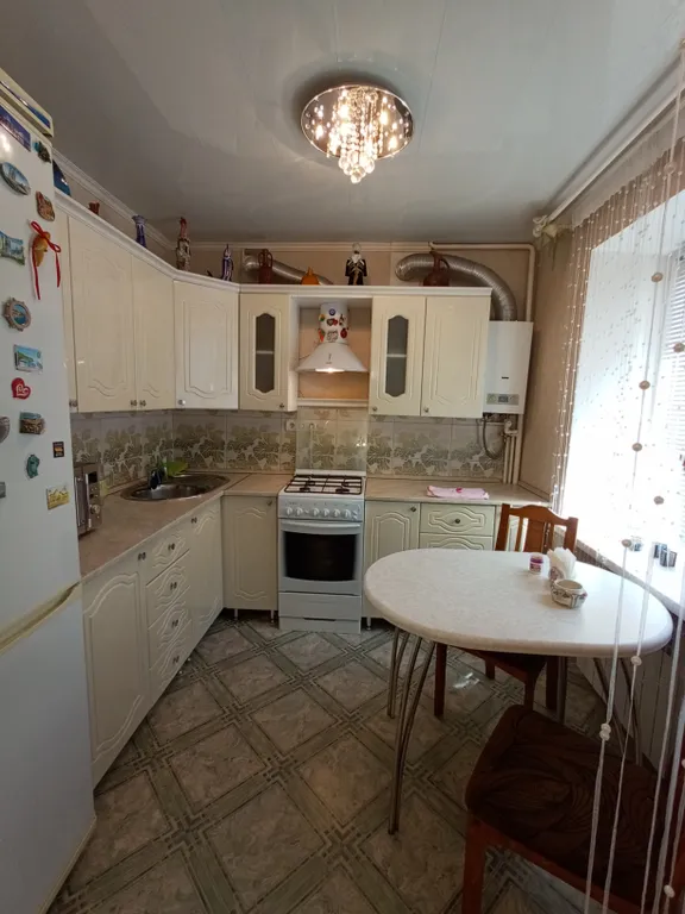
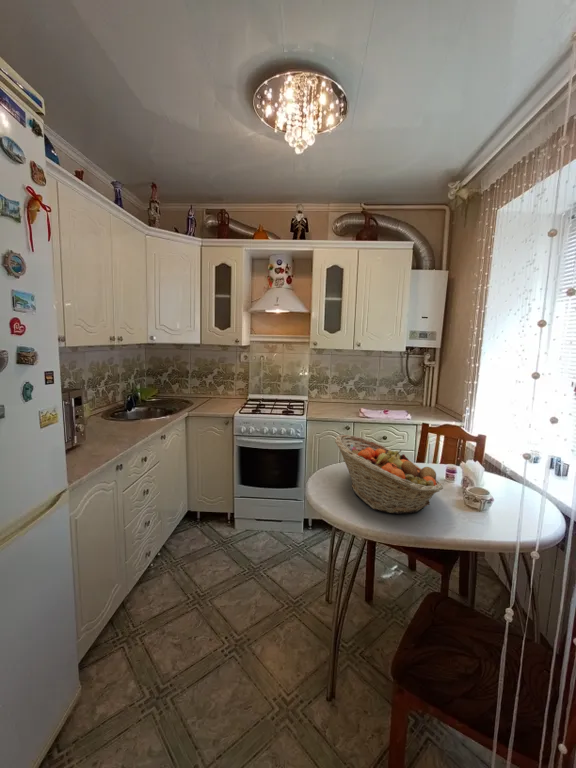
+ fruit basket (384, 468)
